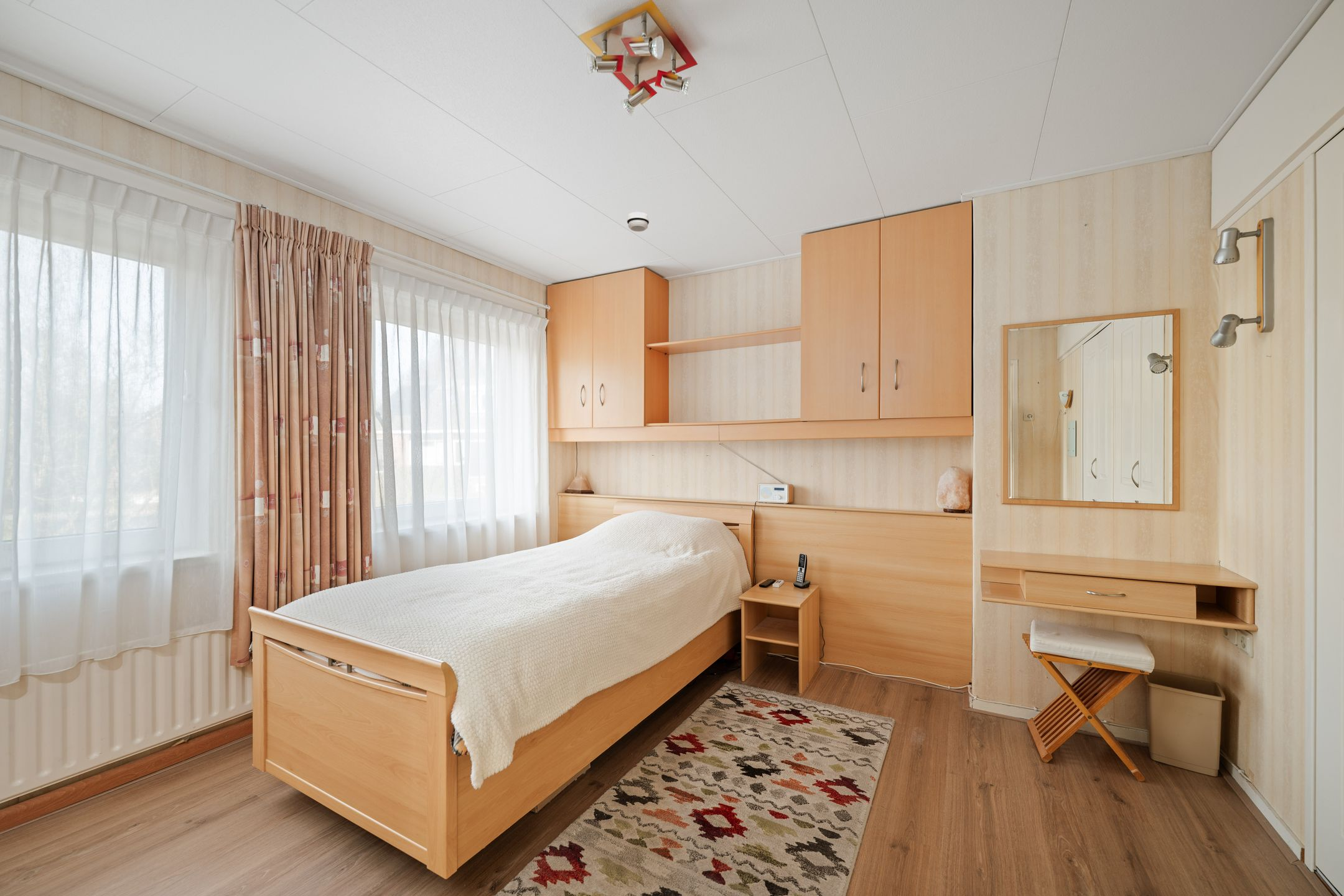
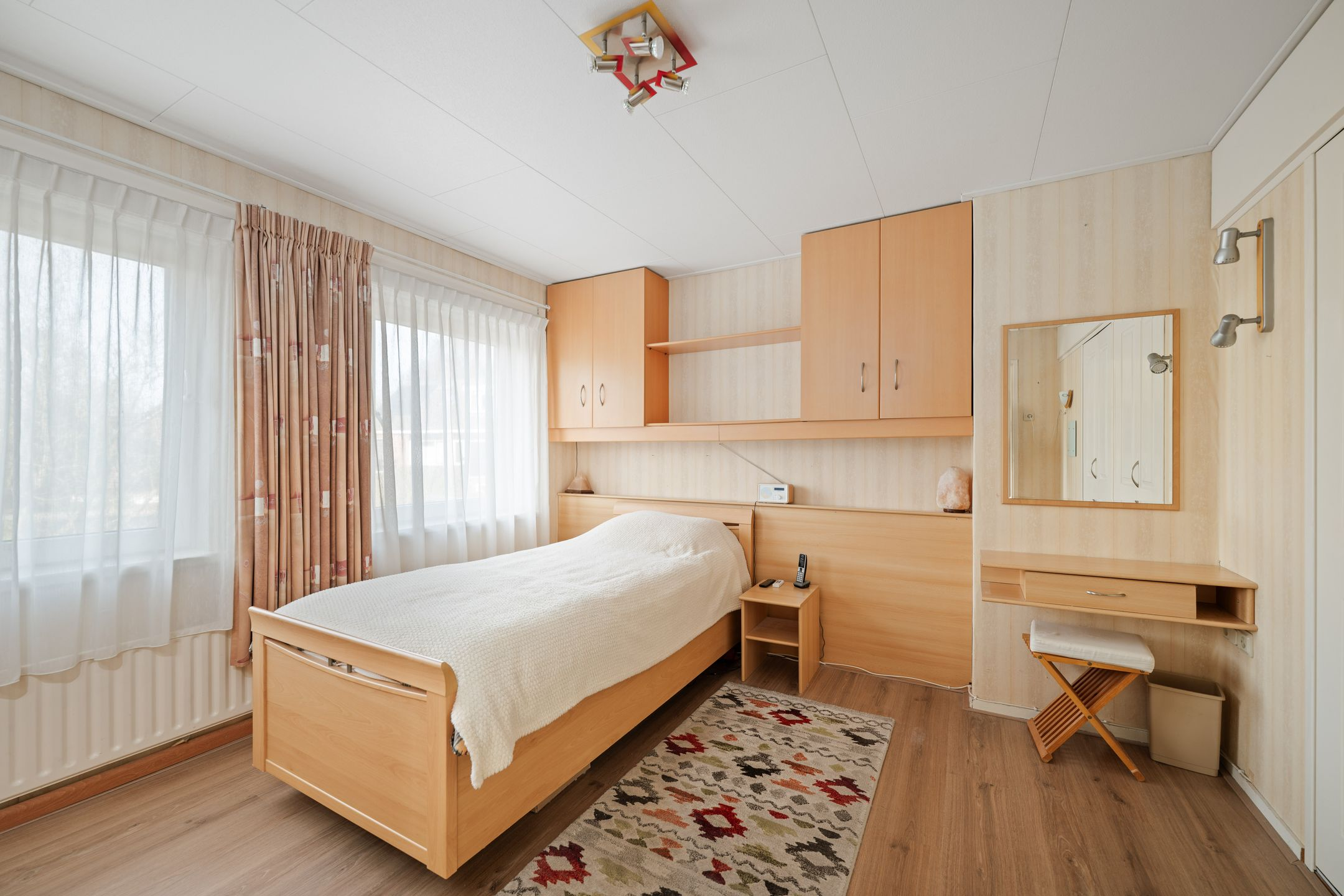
- smoke detector (638, 222)
